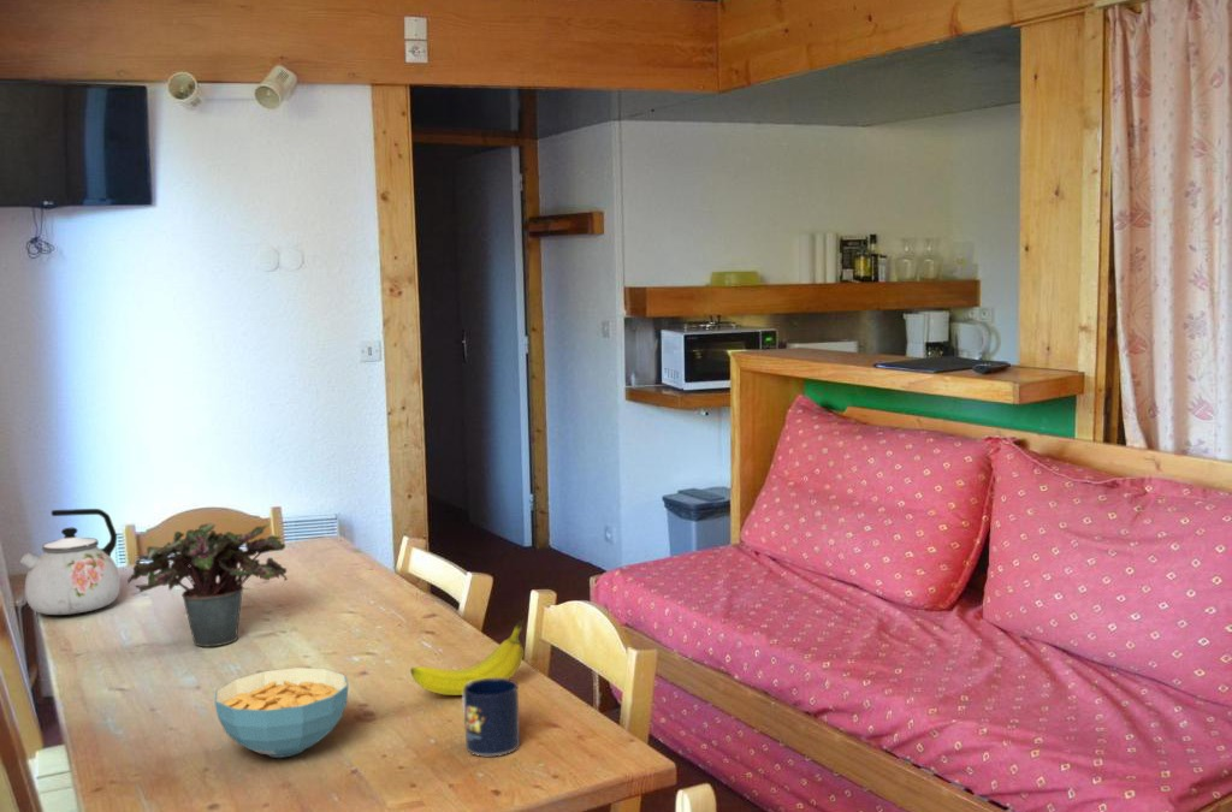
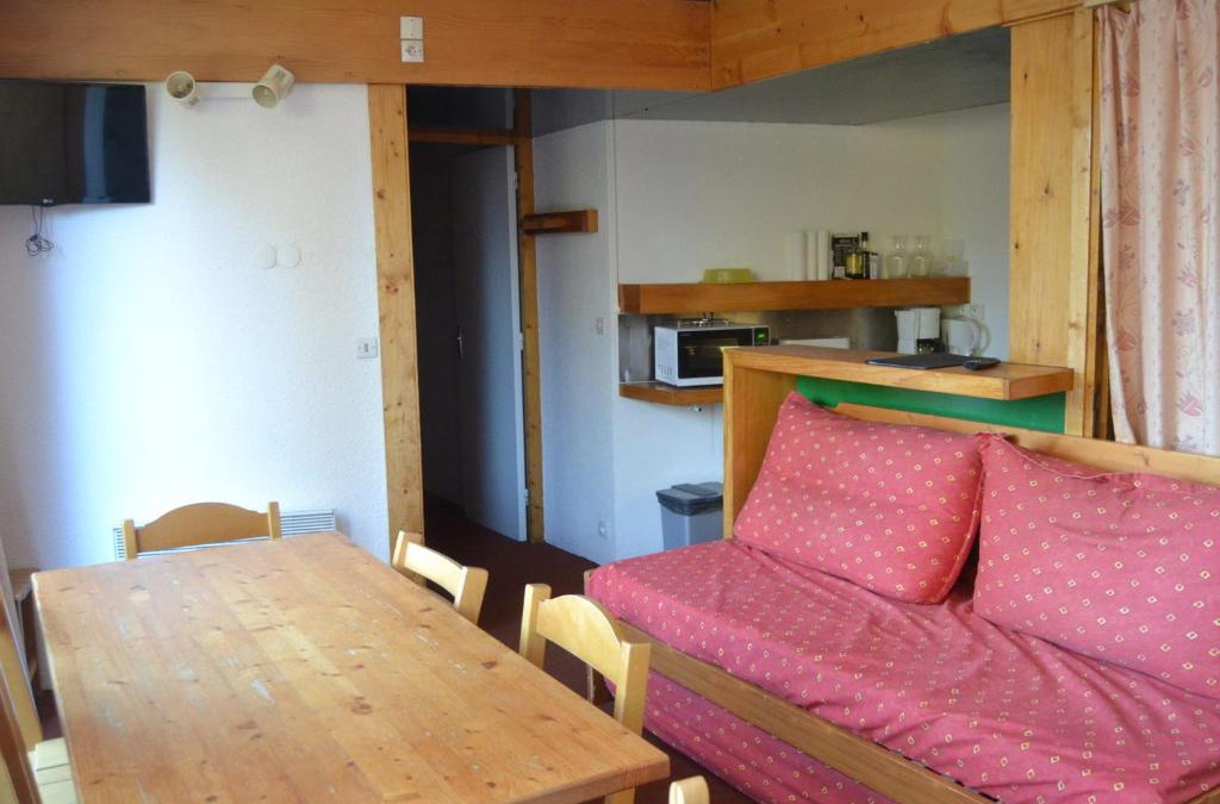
- kettle (70, 558)
- cereal bowl (283, 718)
- fruit (472, 666)
- potted plant (209, 583)
- mug (485, 712)
